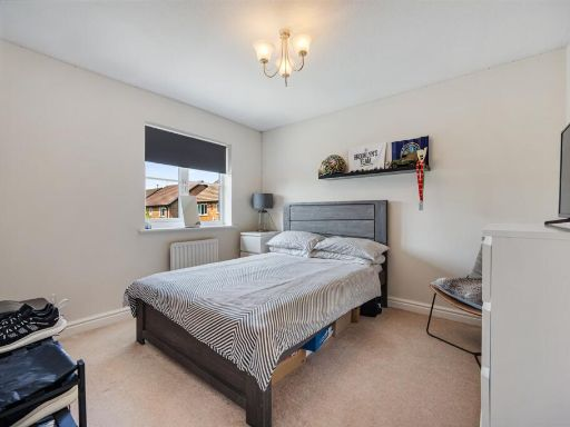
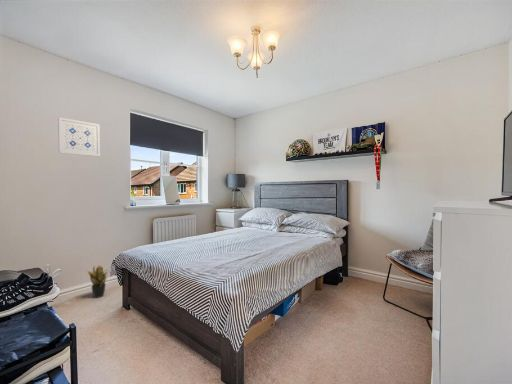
+ potted plant (99, 279)
+ wall art (80, 137)
